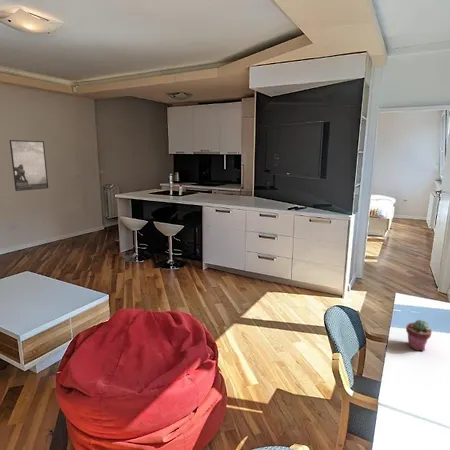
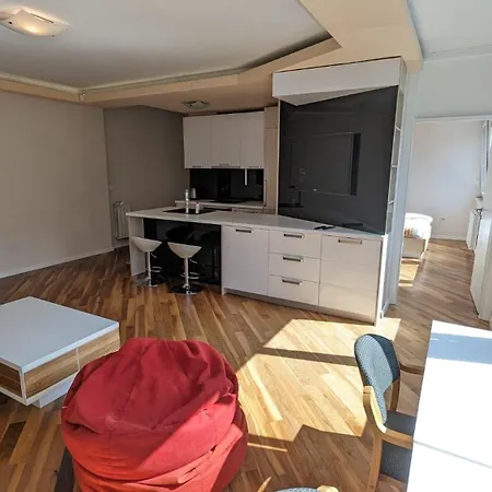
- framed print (29, 165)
- potted succulent (418, 333)
